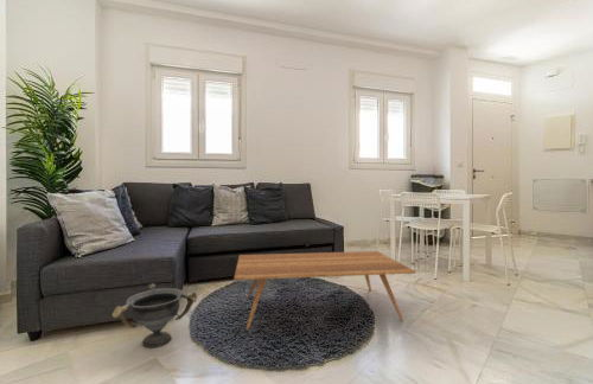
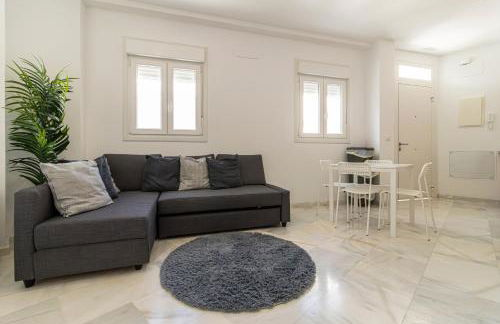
- coffee table (318, 276)
- decorative bowl (159, 318)
